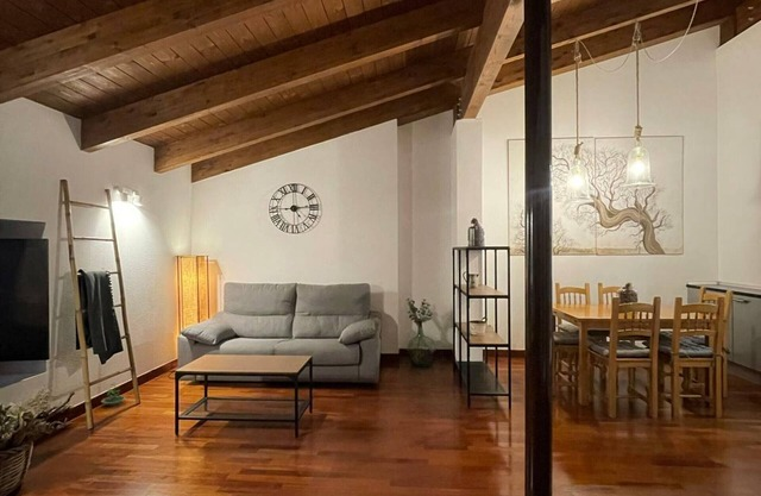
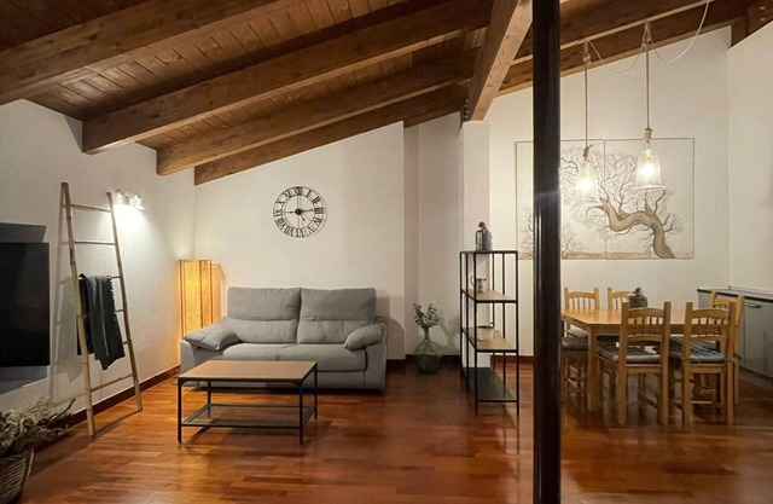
- terrarium (114, 387)
